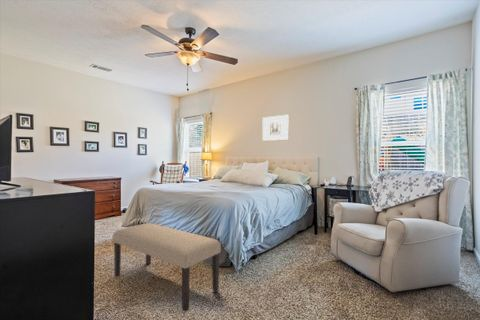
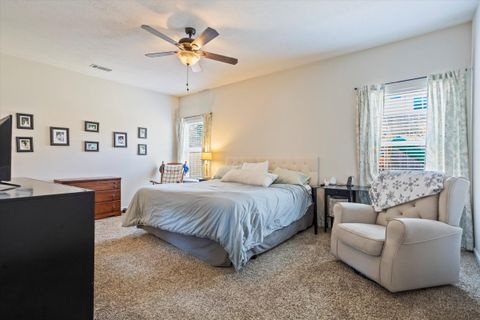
- wall art (275, 128)
- bench (163, 257)
